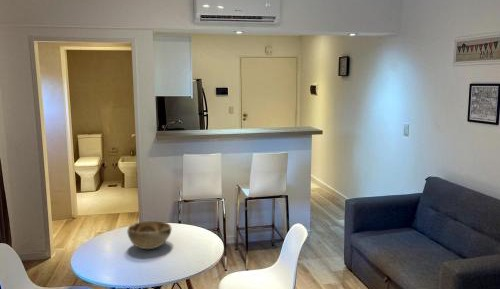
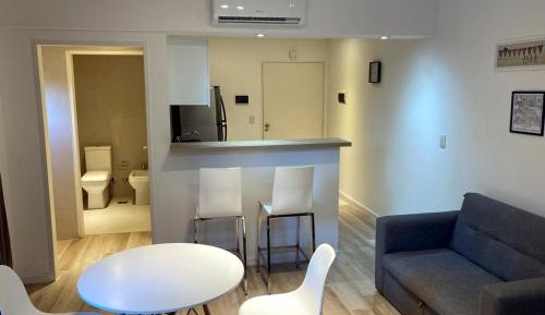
- decorative bowl (150, 236)
